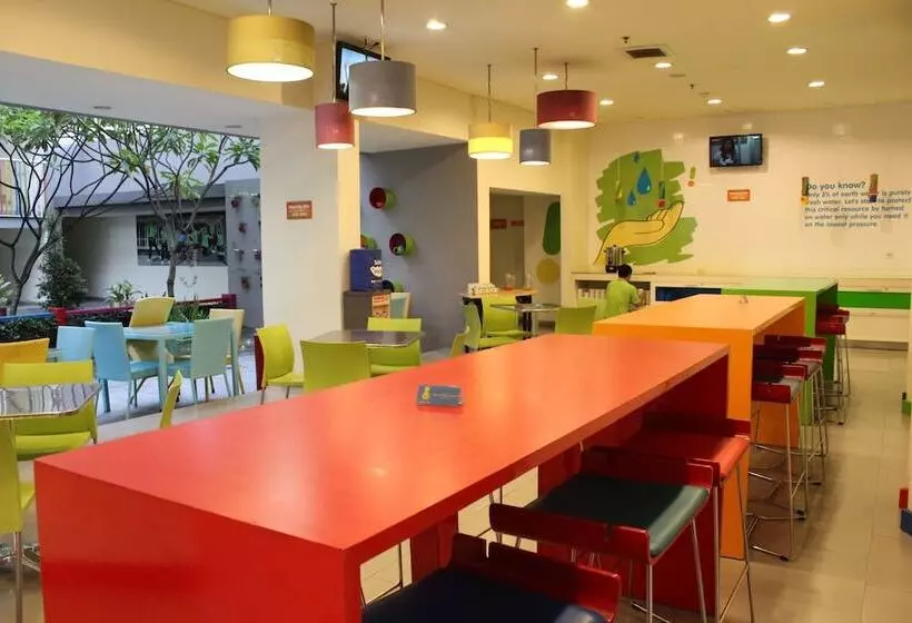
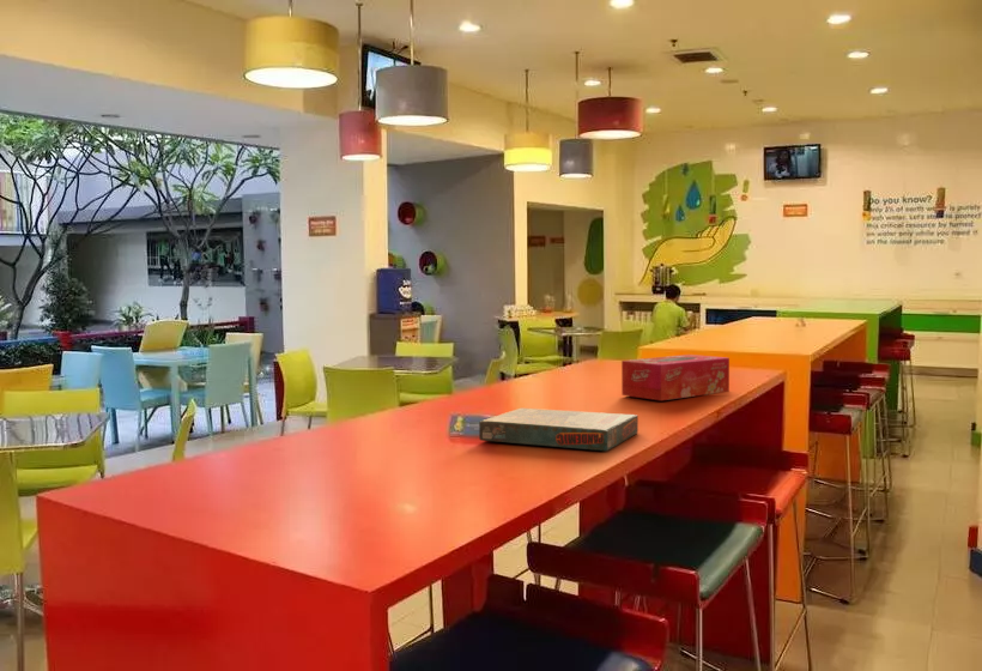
+ board game (559, 427)
+ tissue box (675, 376)
